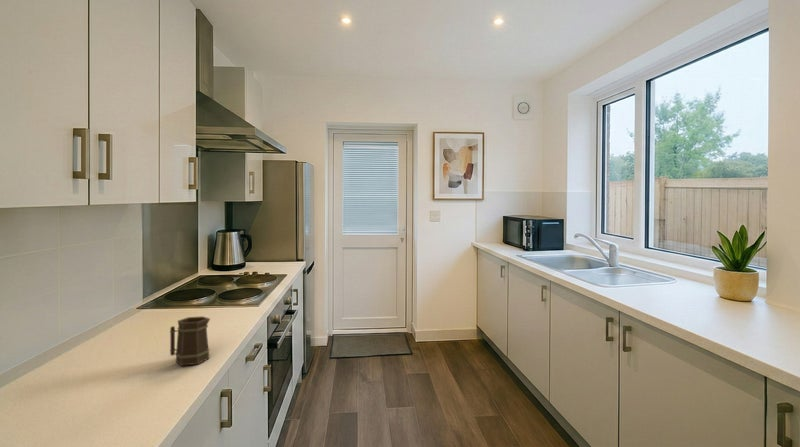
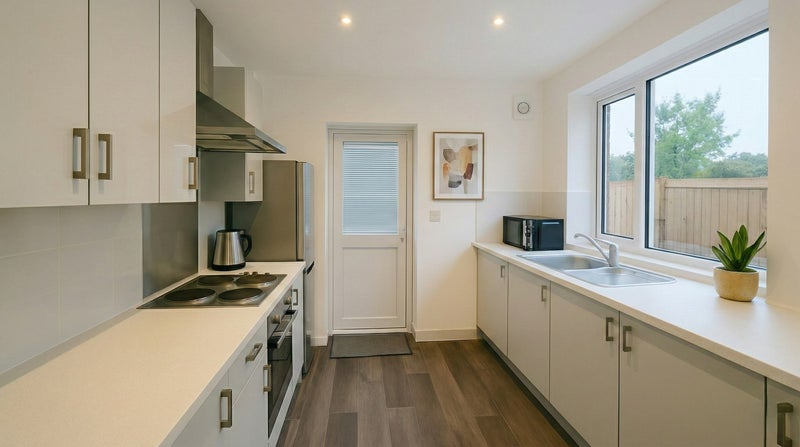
- mug (190, 340)
